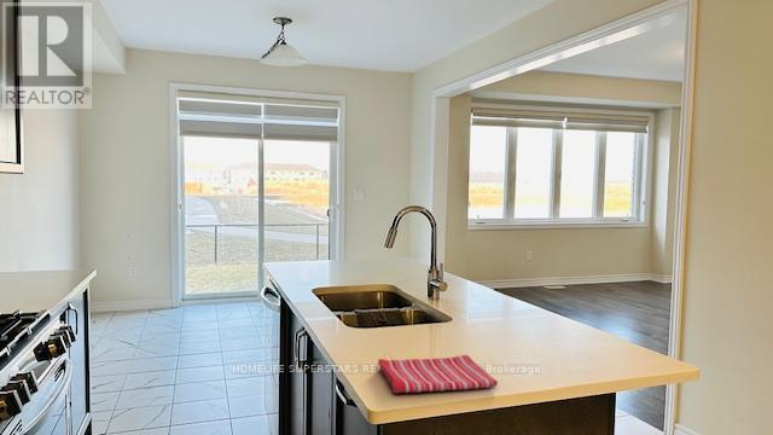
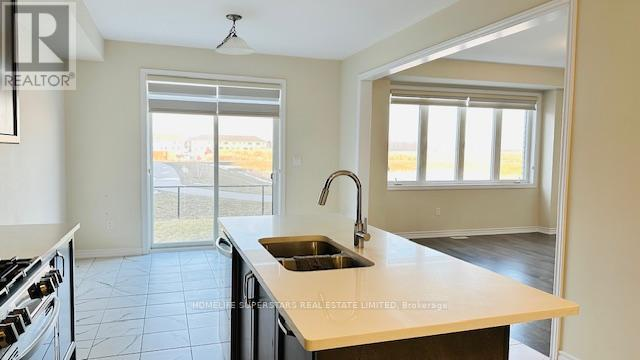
- dish towel (434, 372)
